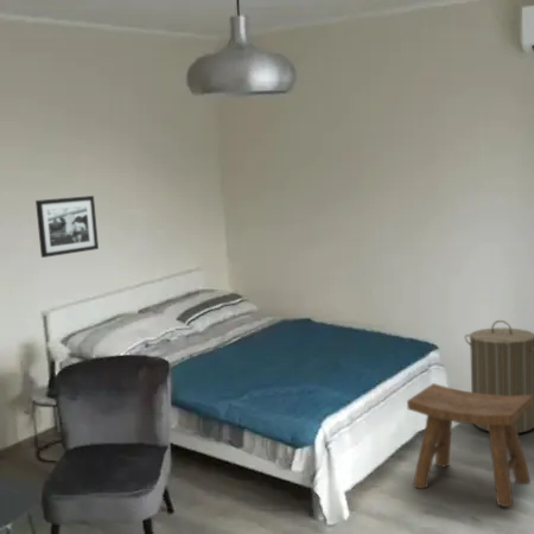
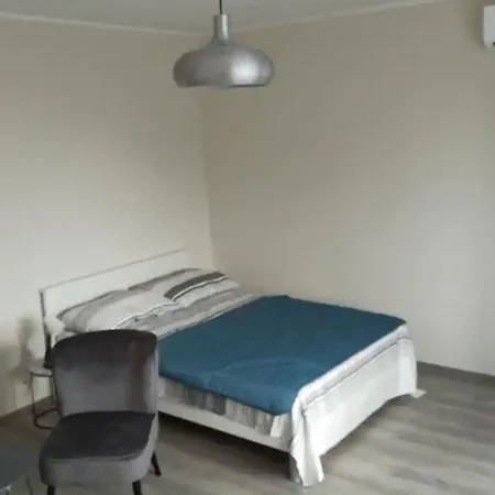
- stool (470, 422)
- picture frame (68, 225)
- laundry hamper (503, 371)
